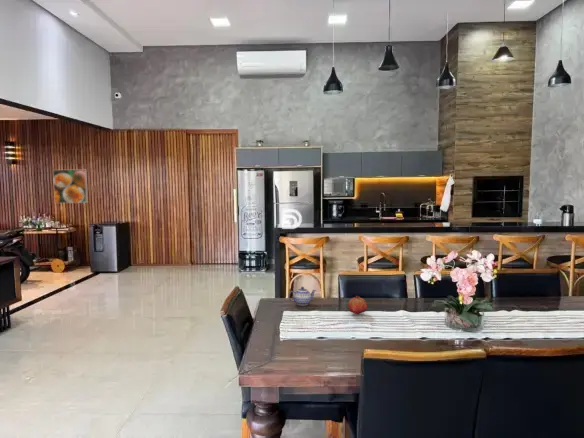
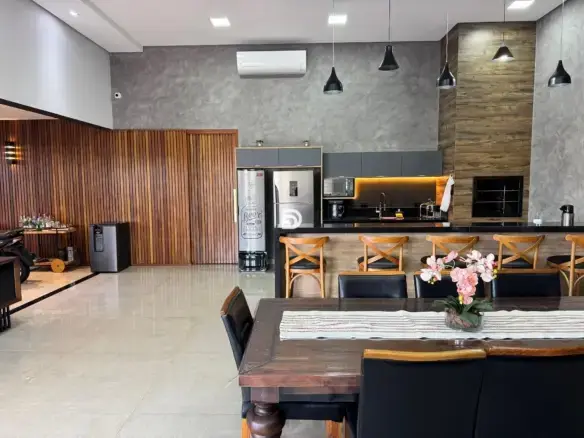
- fruit (357, 304)
- teapot (302, 295)
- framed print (70, 186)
